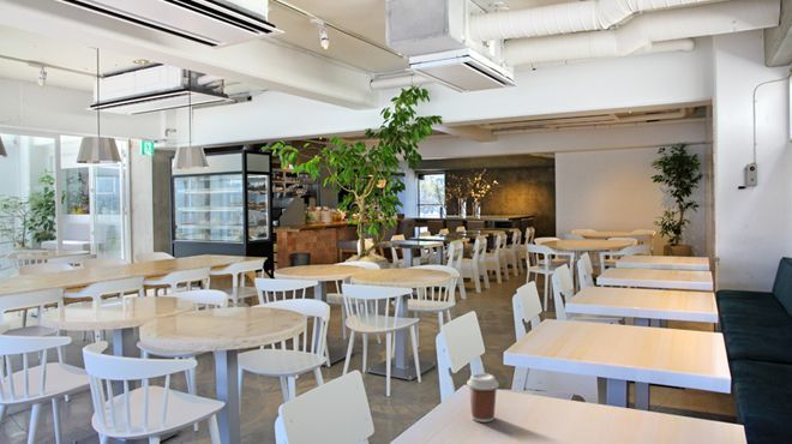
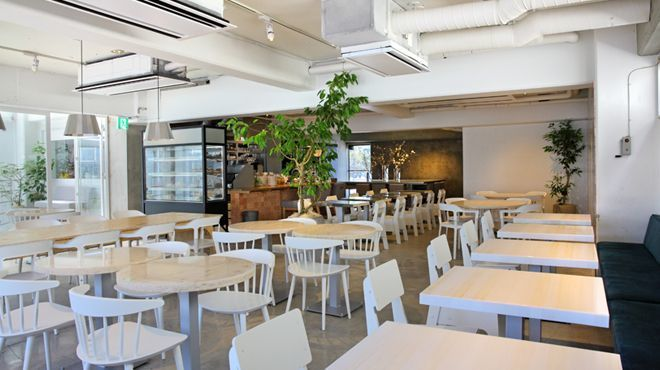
- coffee cup (482, 396)
